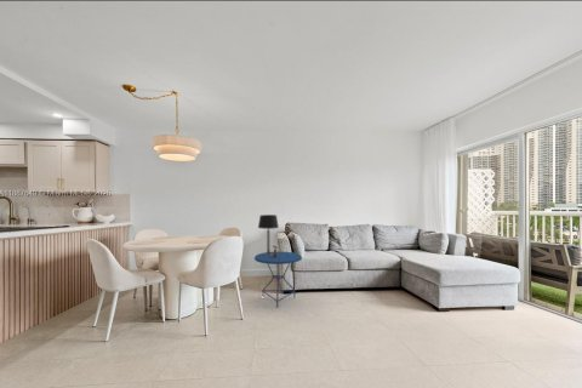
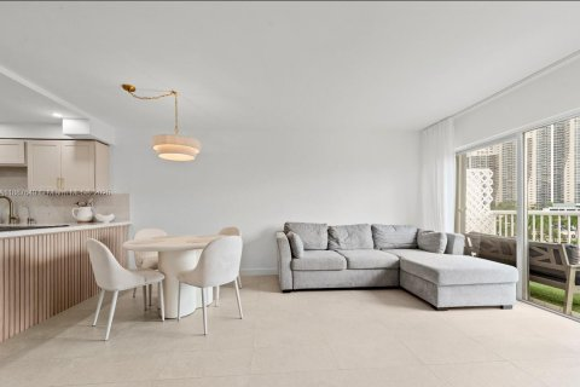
- side table (278, 273)
- table lamp (268, 234)
